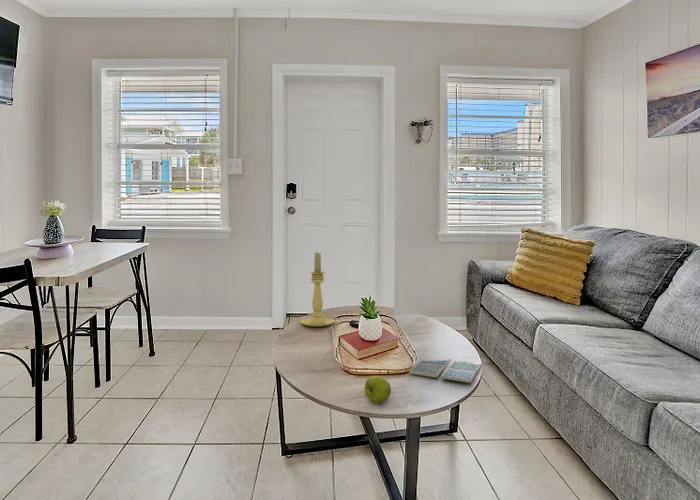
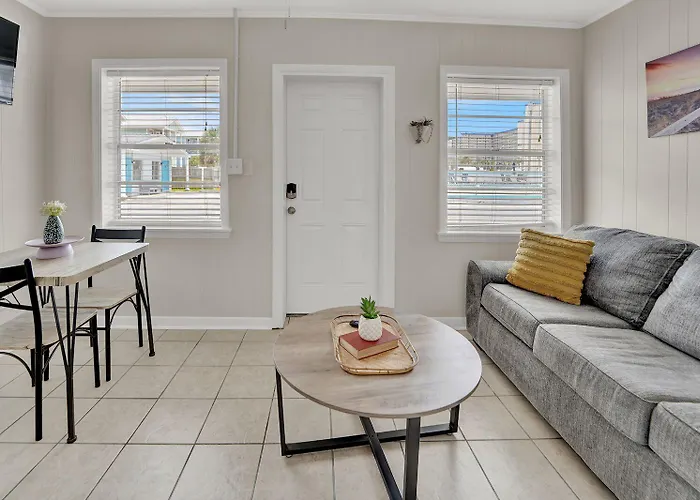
- candle holder (317, 287)
- apple (377, 388)
- drink coaster (447, 368)
